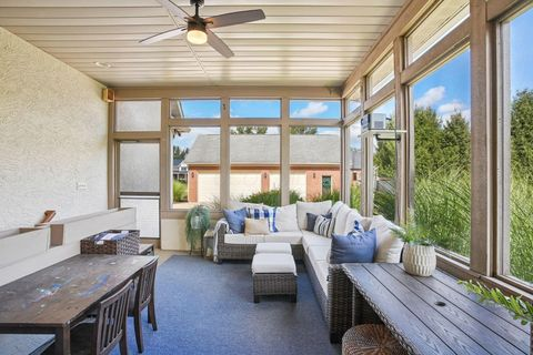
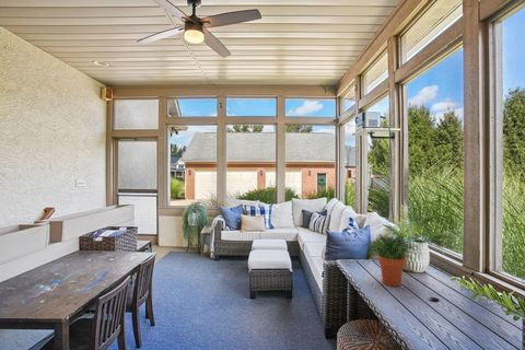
+ potted plant (390, 258)
